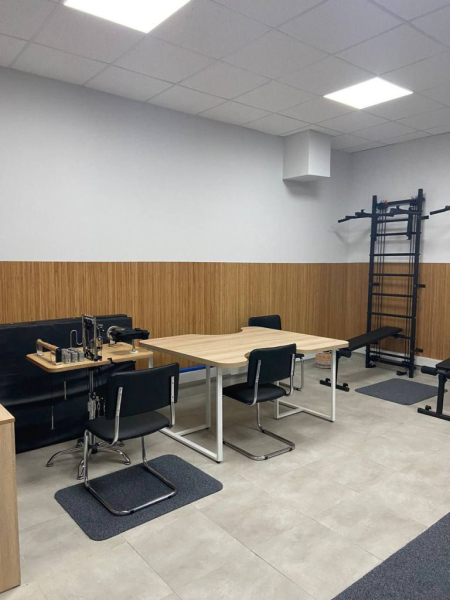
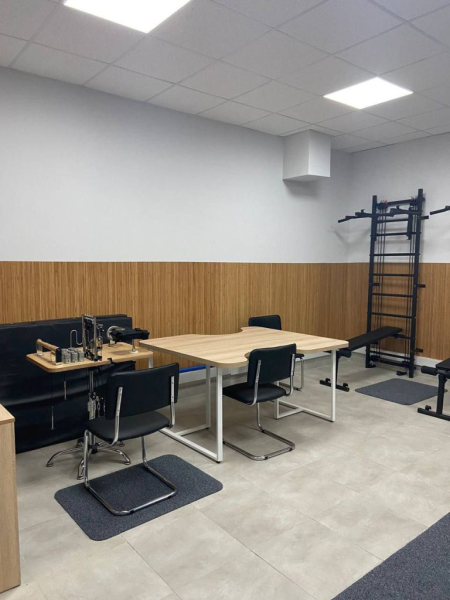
- basket (325, 359)
